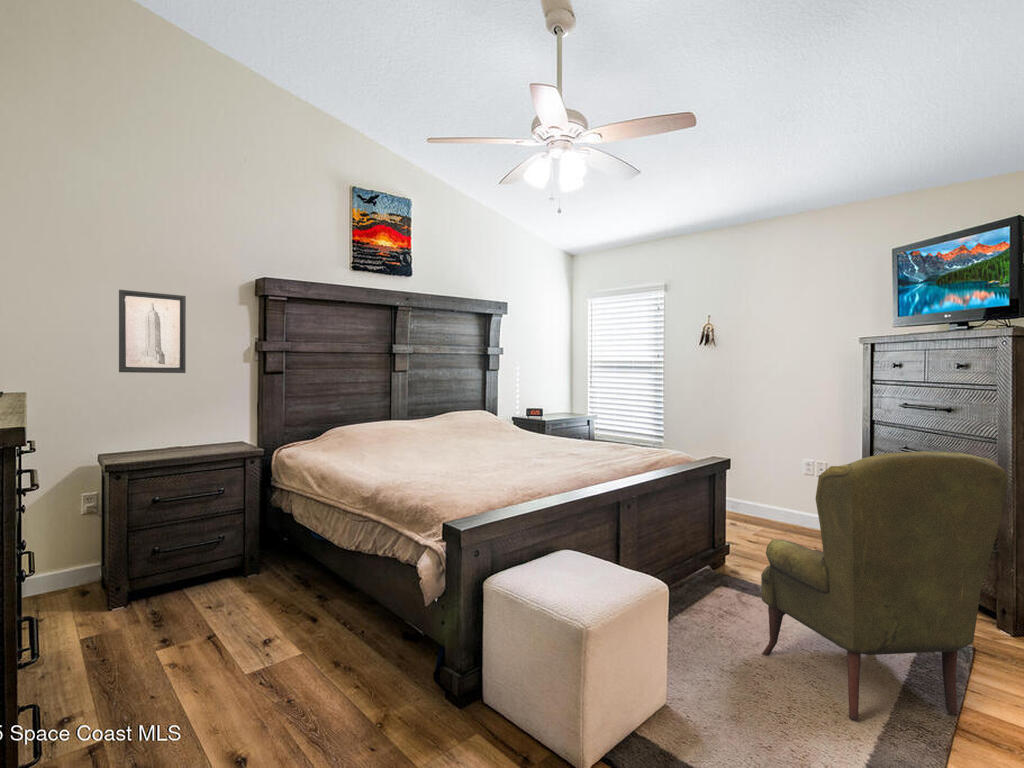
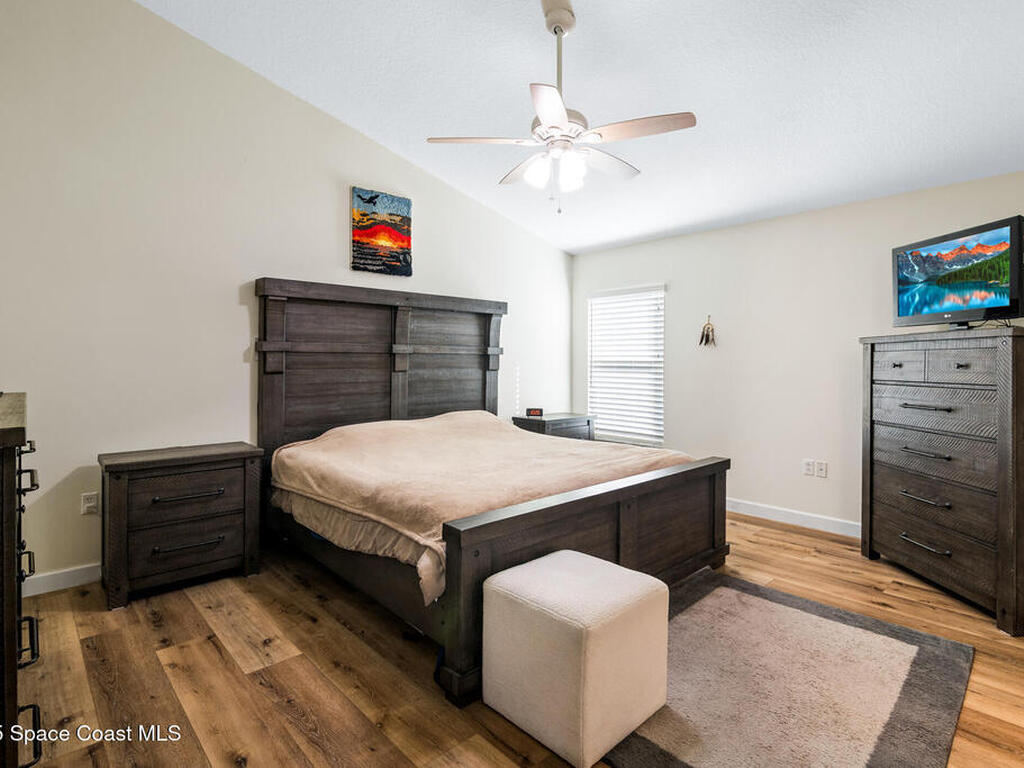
- armchair (861, 562)
- wall art (153, 332)
